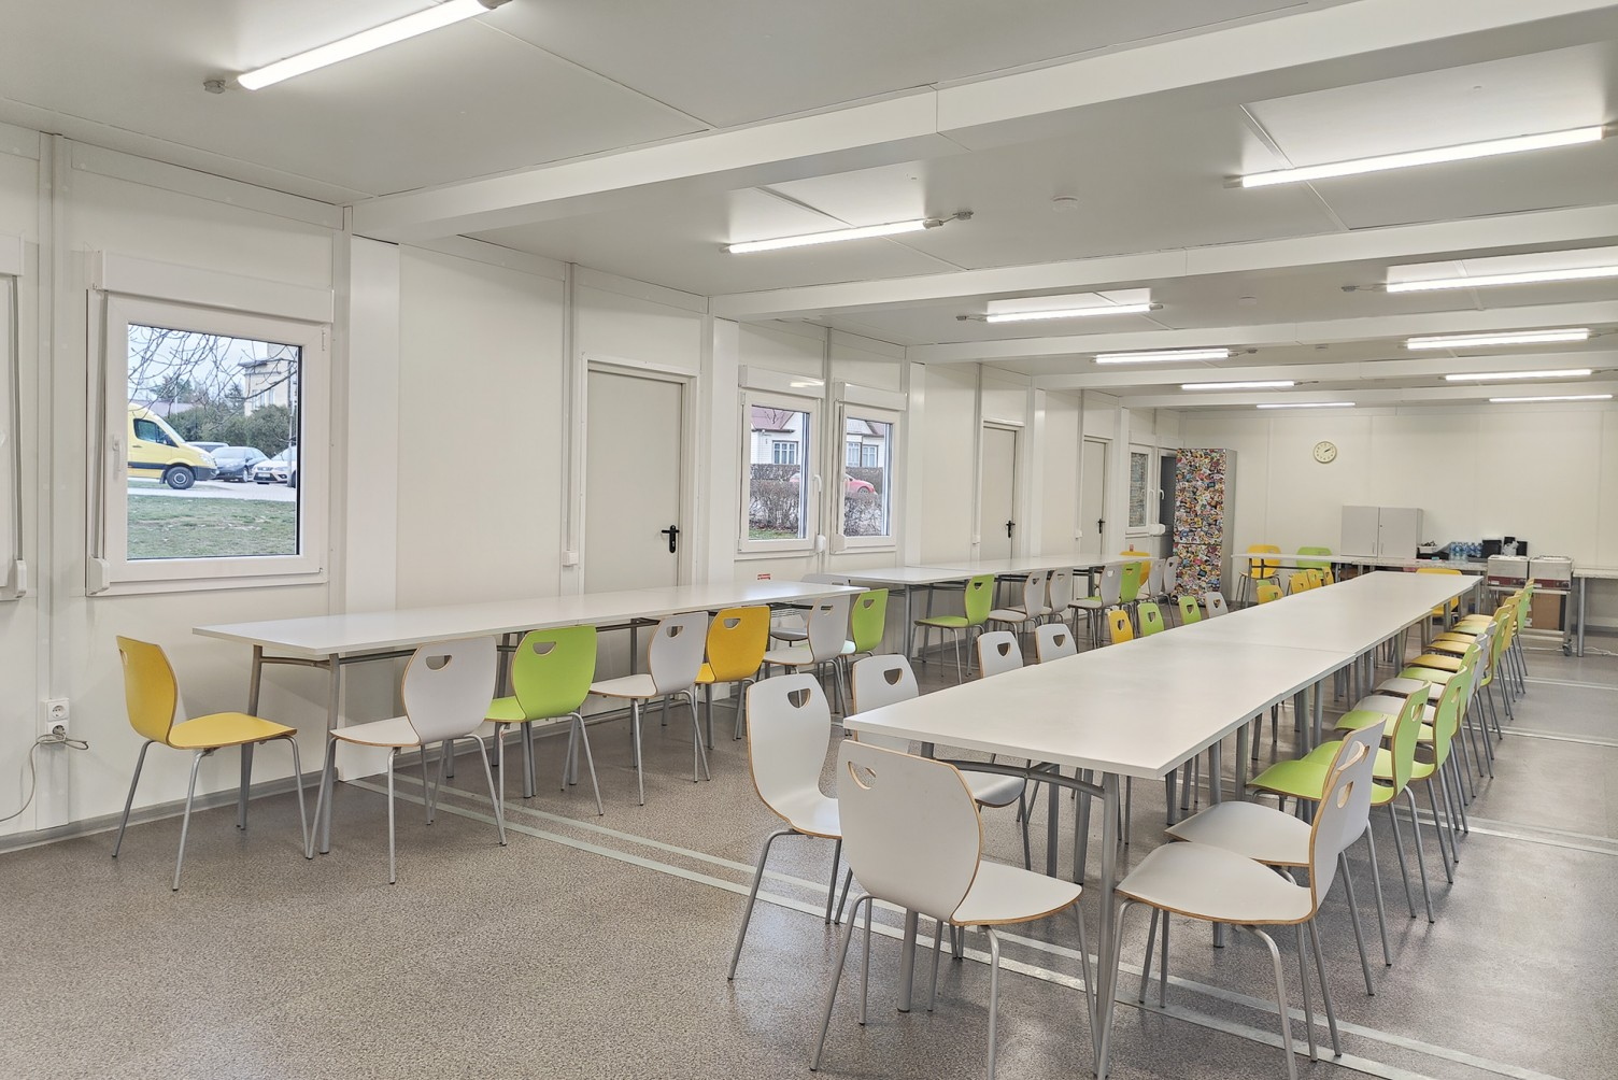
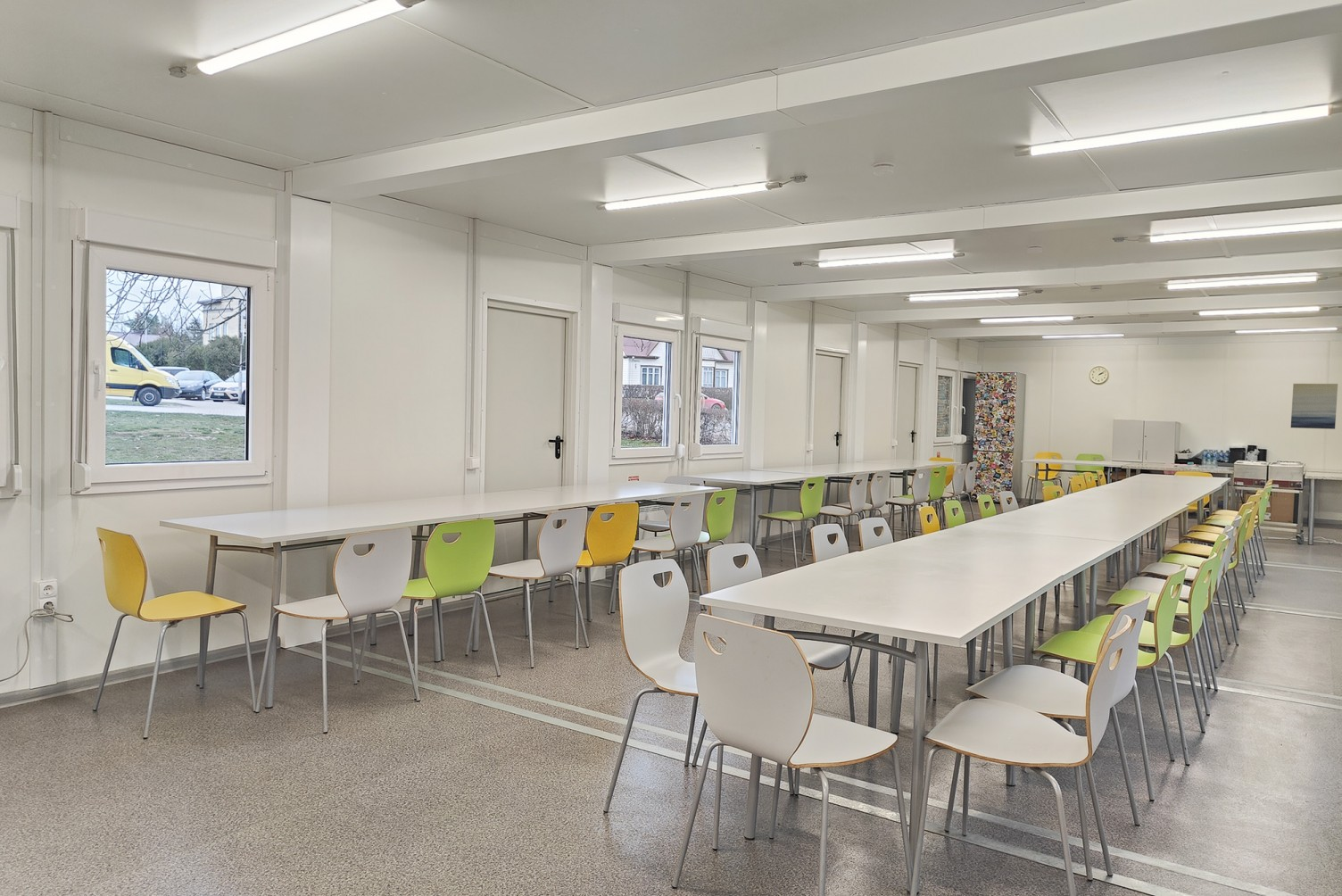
+ wall art (1313, 406)
